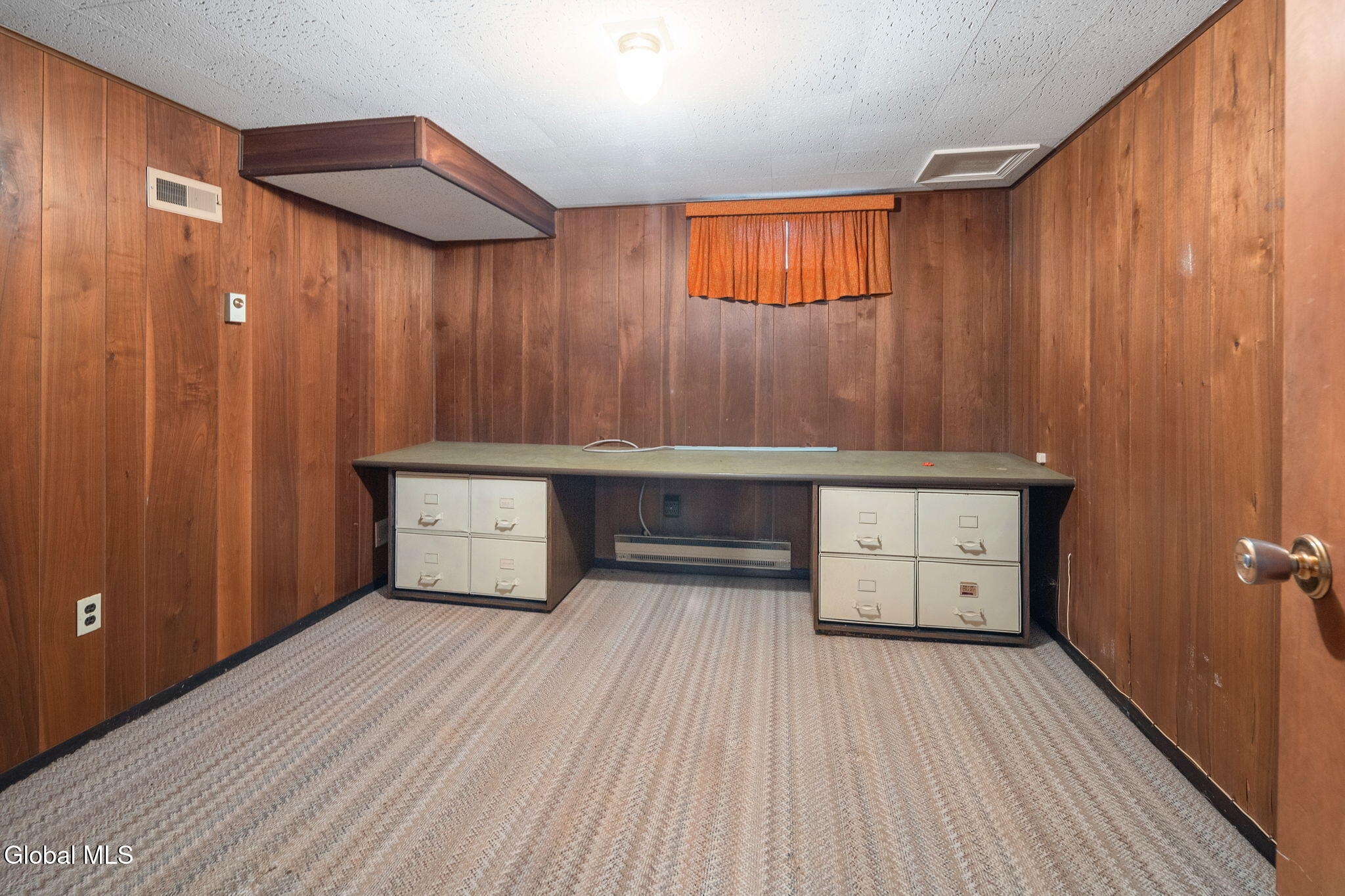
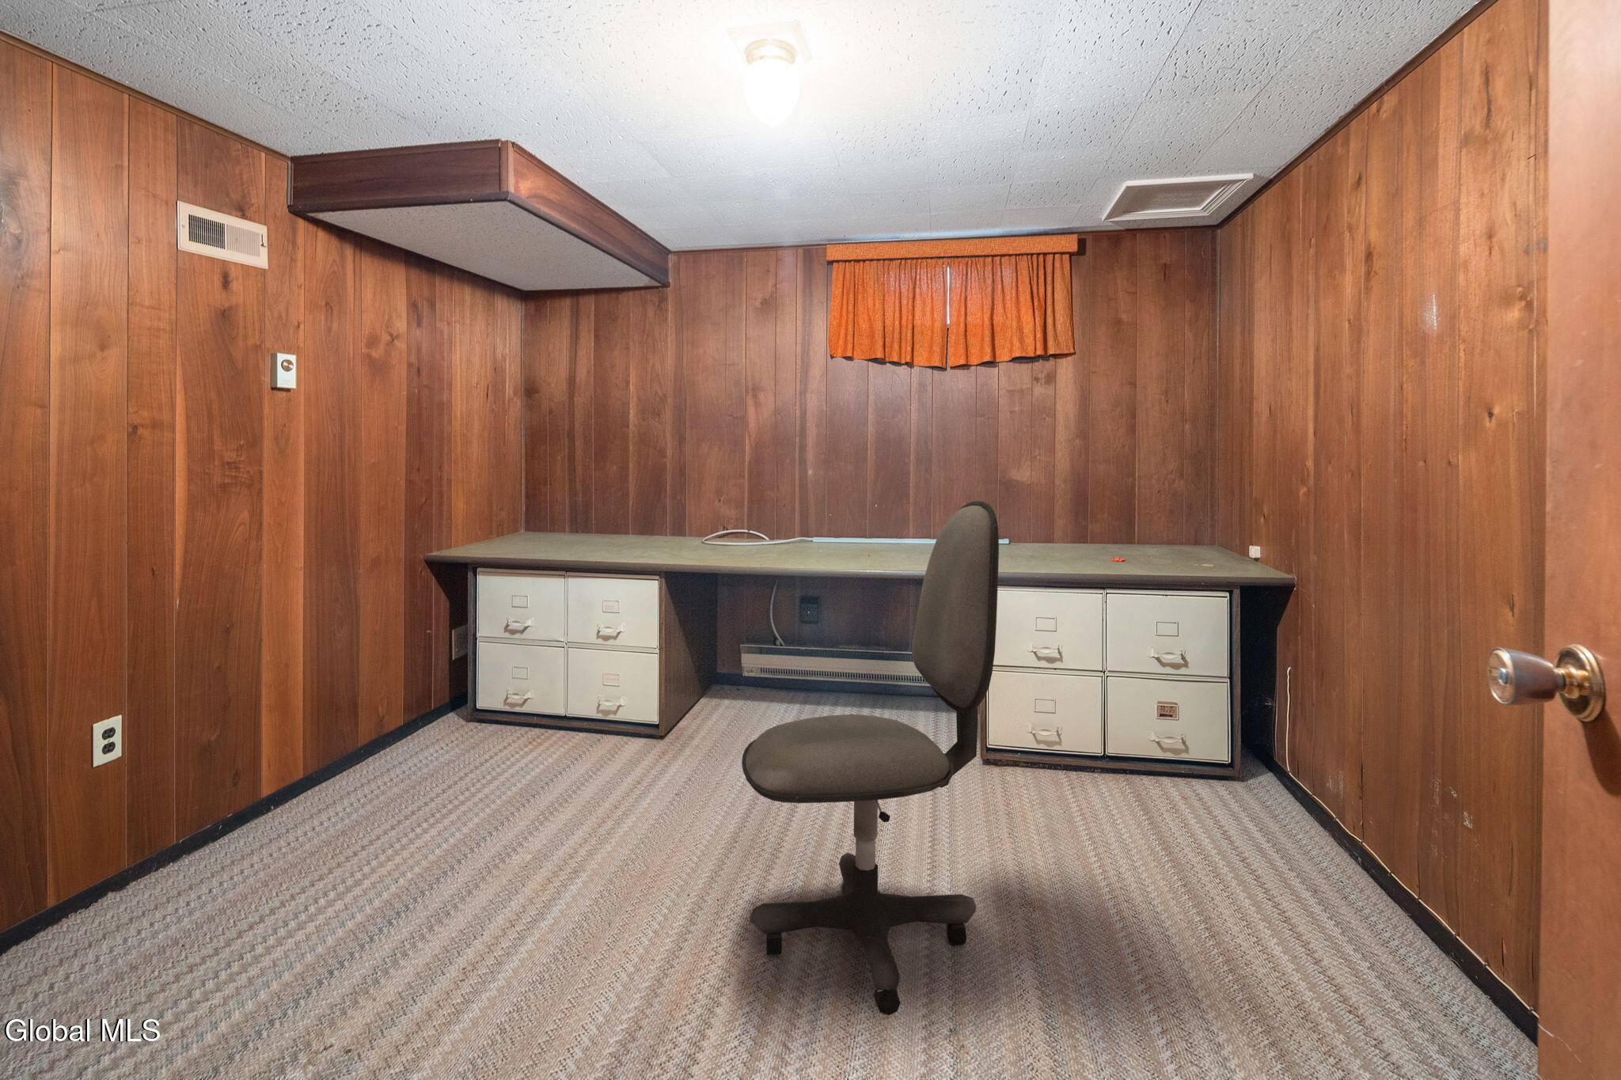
+ office chair (863, 723)
